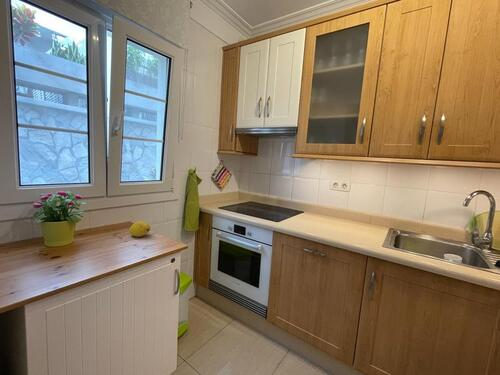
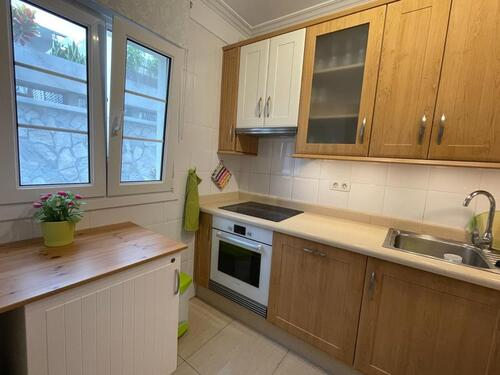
- fruit (140, 228)
